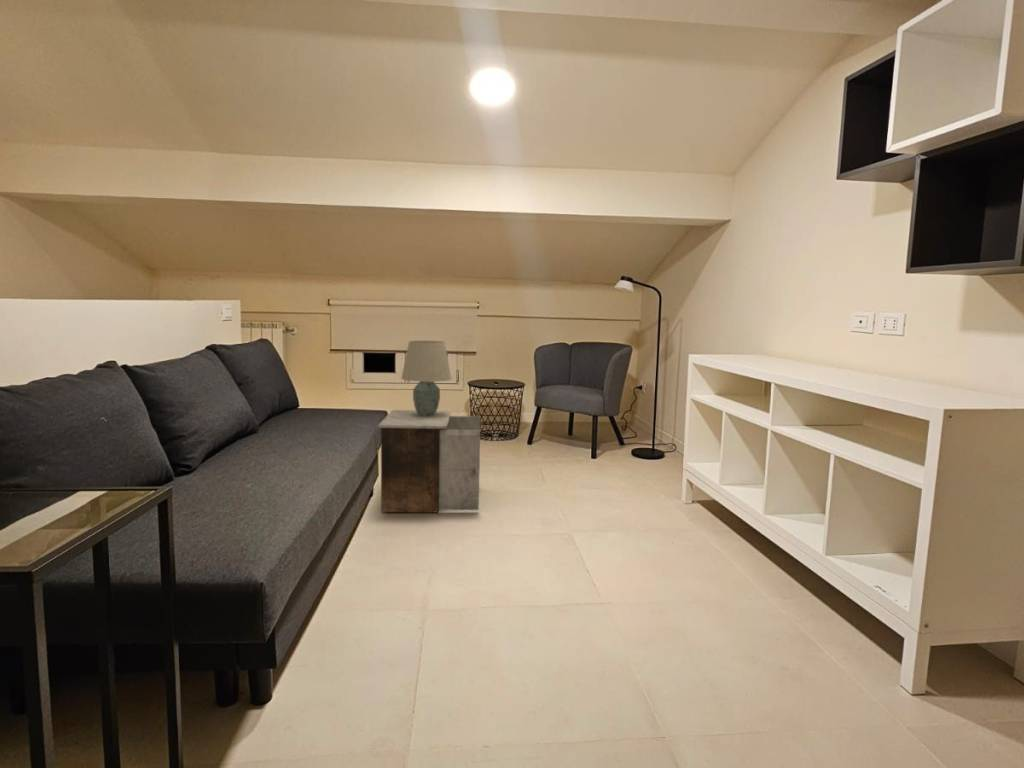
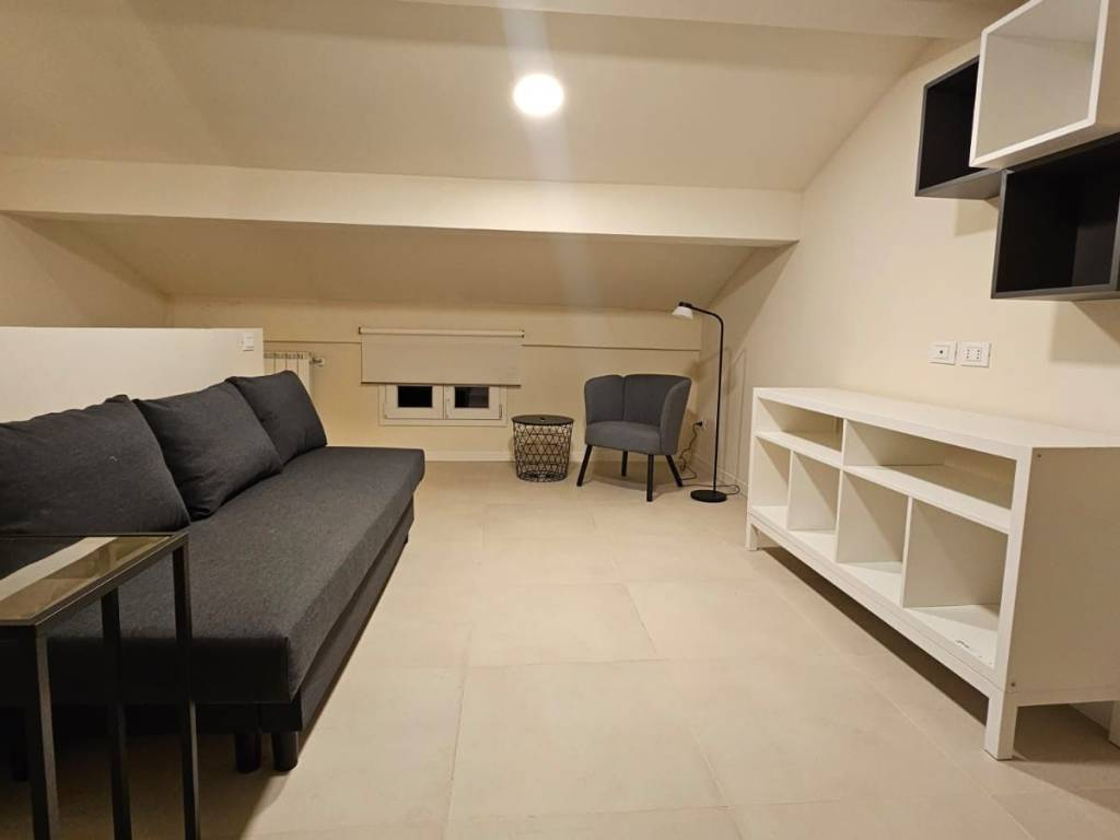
- table lamp (426, 378)
- nightstand (432, 458)
